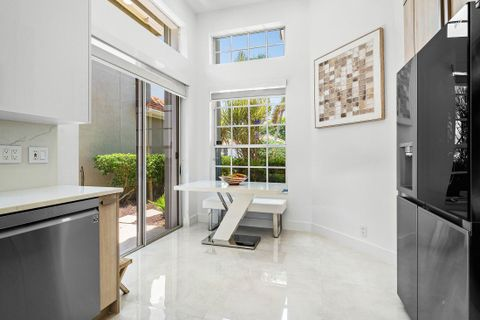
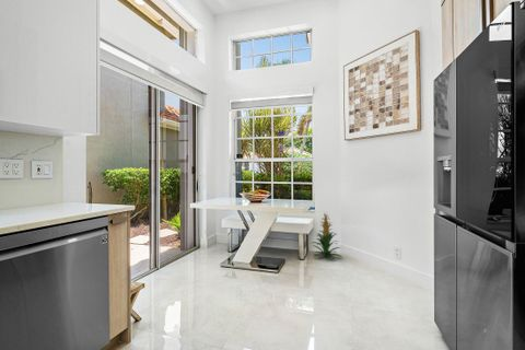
+ indoor plant (326, 233)
